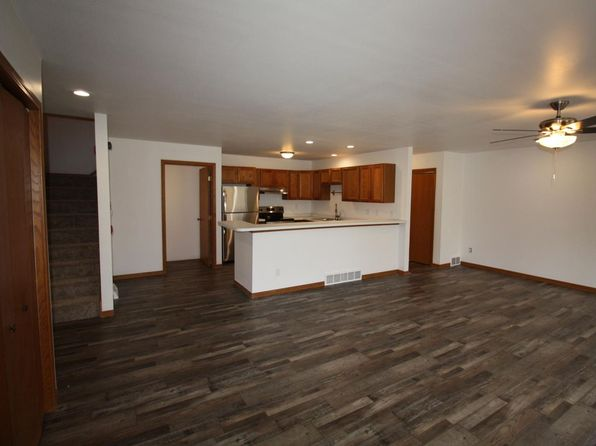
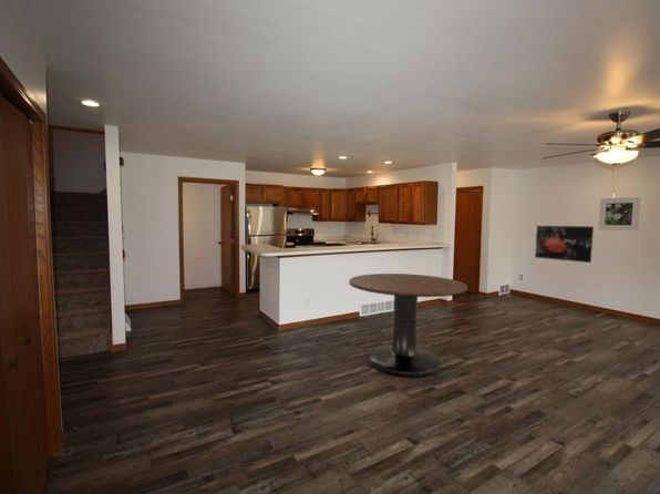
+ dining table (404, 321)
+ wall art (561, 243)
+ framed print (618, 214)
